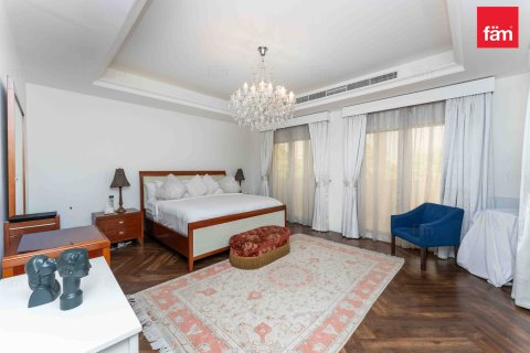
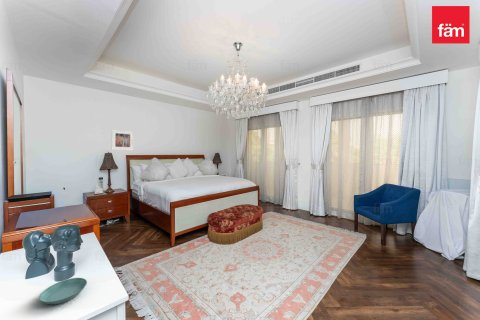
+ saucer (64, 291)
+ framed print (122, 140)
